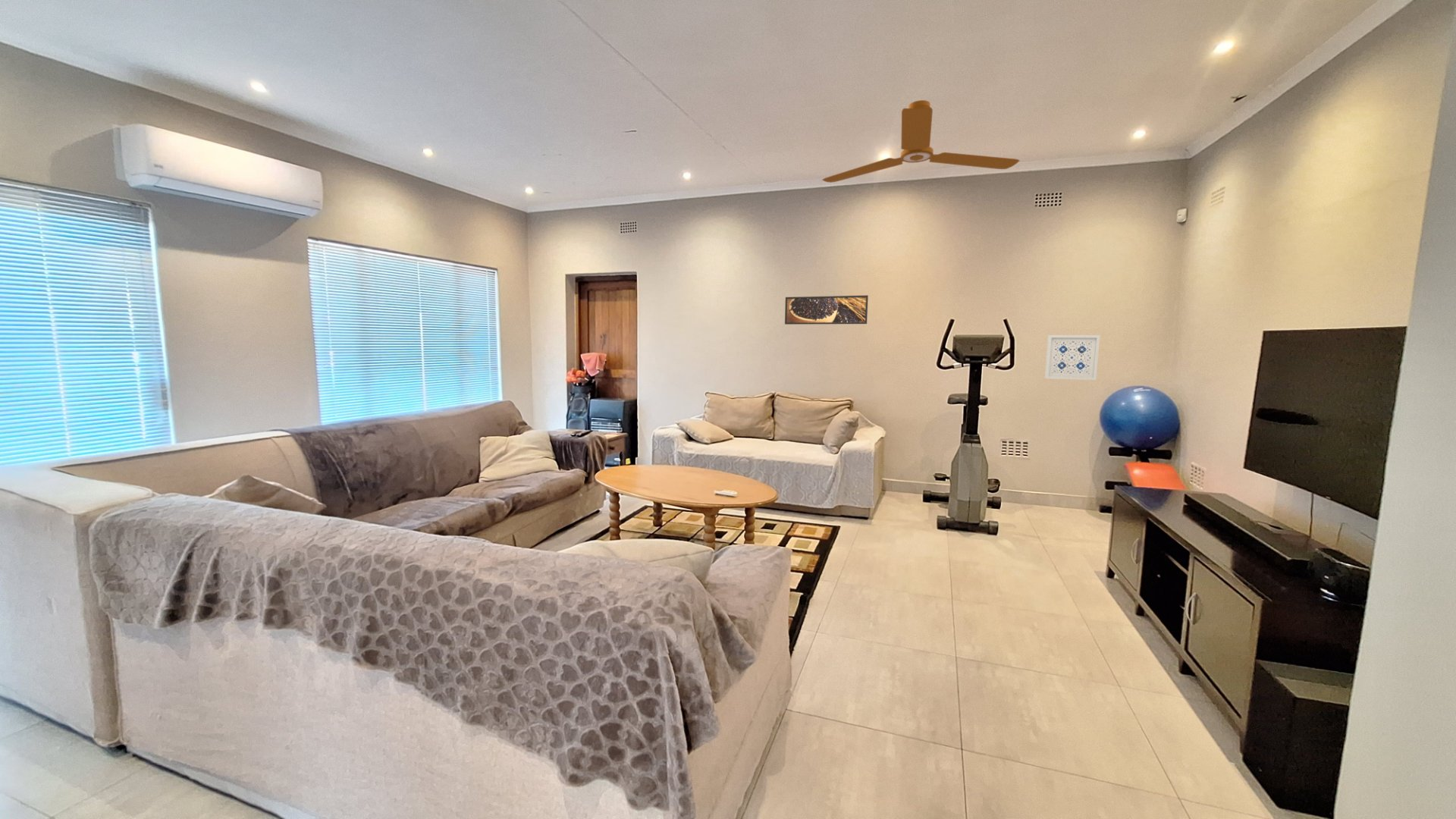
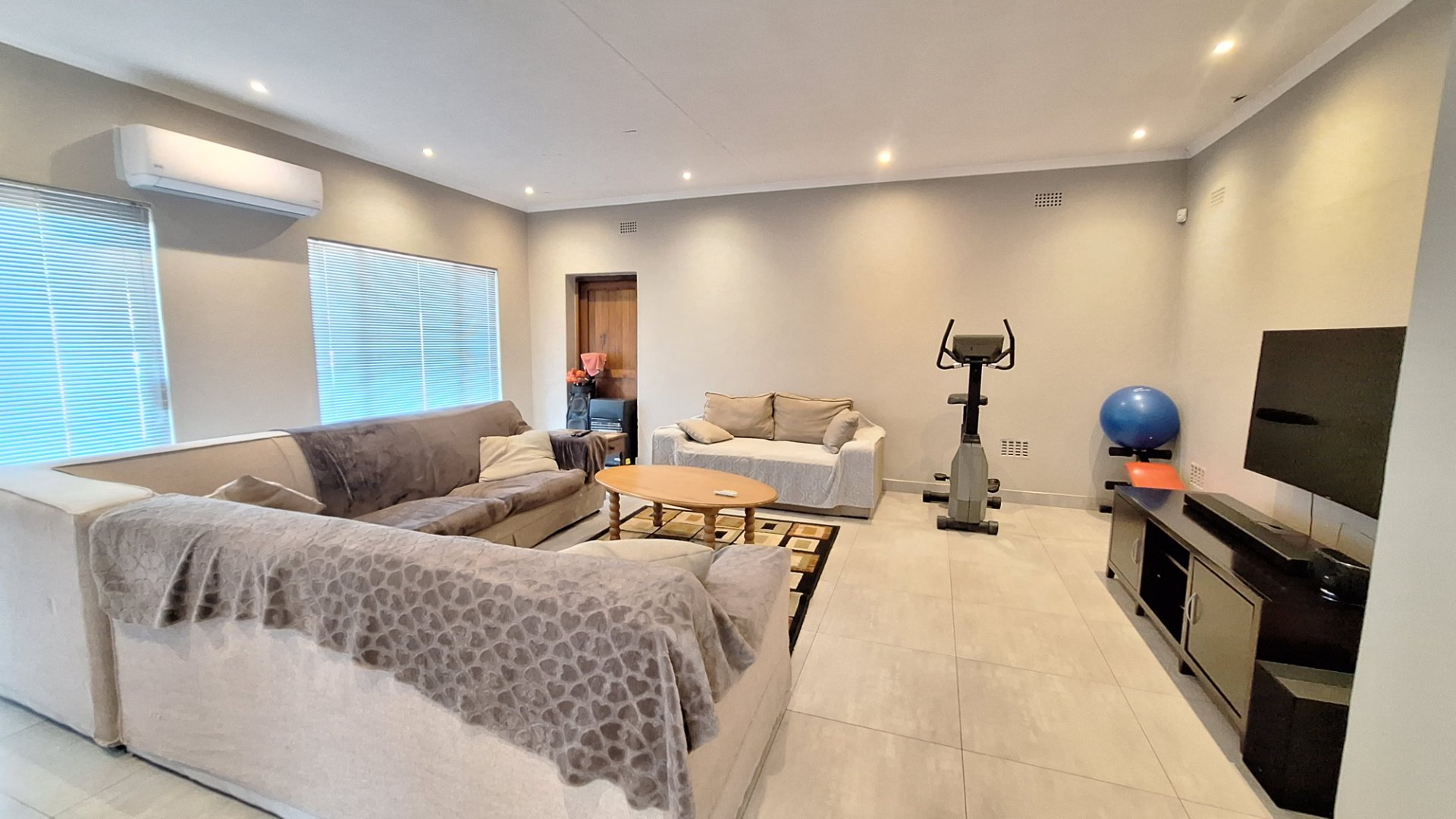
- wall art (1072, 357)
- ceiling fan (918, 122)
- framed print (825, 310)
